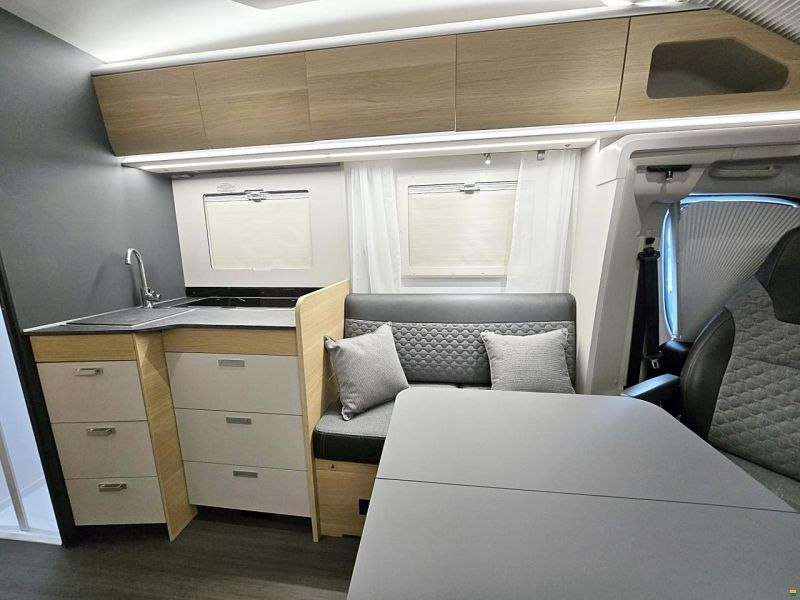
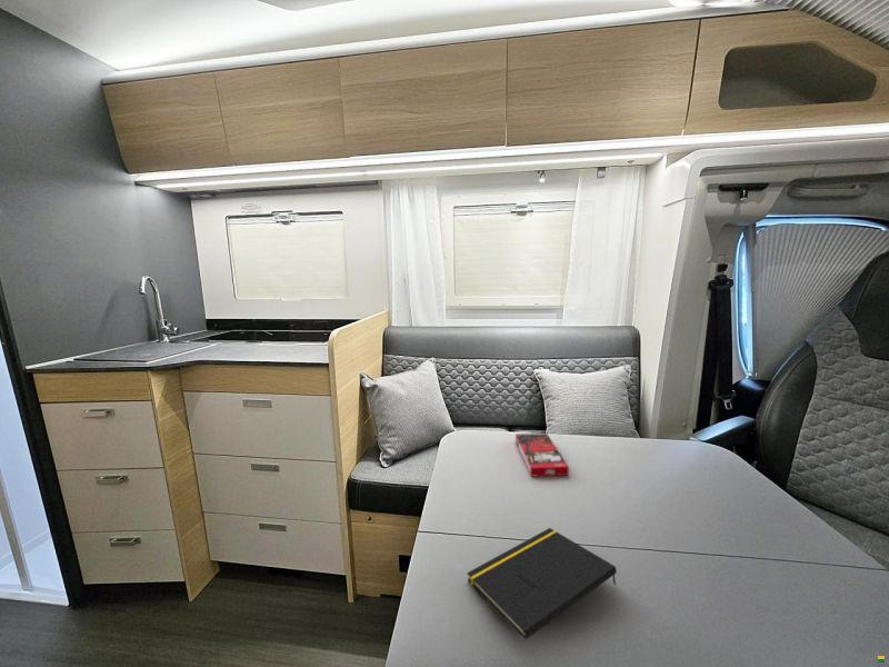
+ snack box (539, 452)
+ notepad (540, 573)
